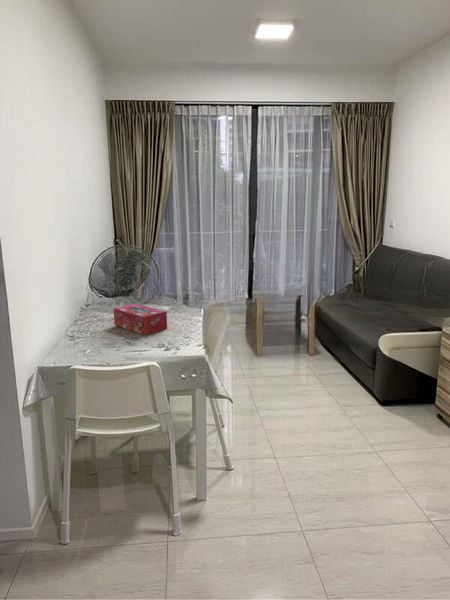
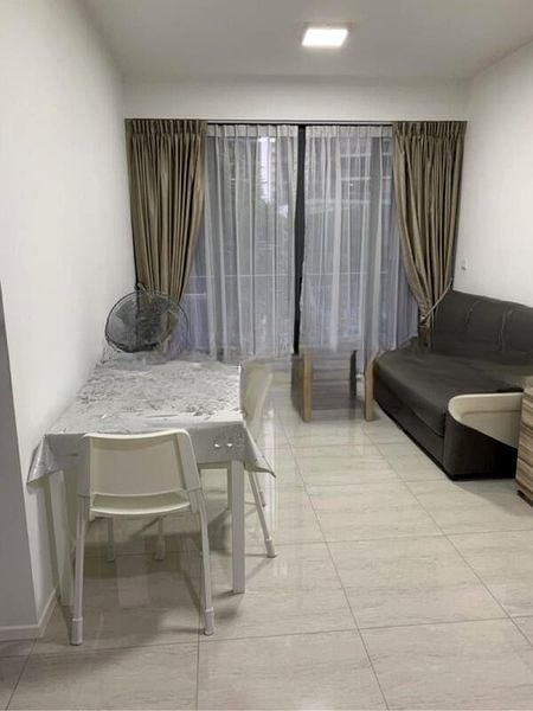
- tissue box (140, 318)
